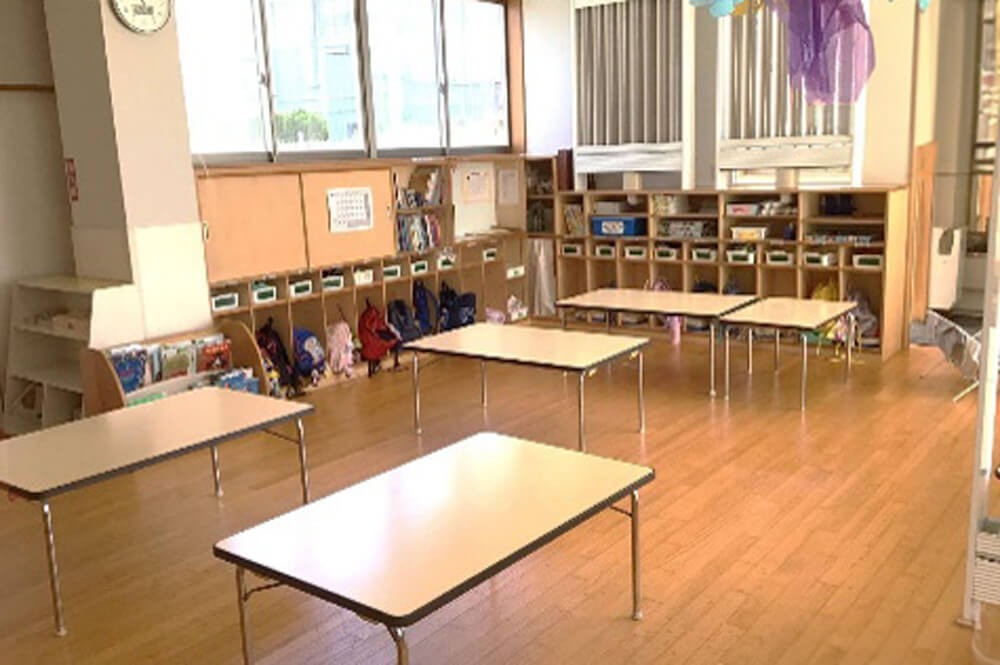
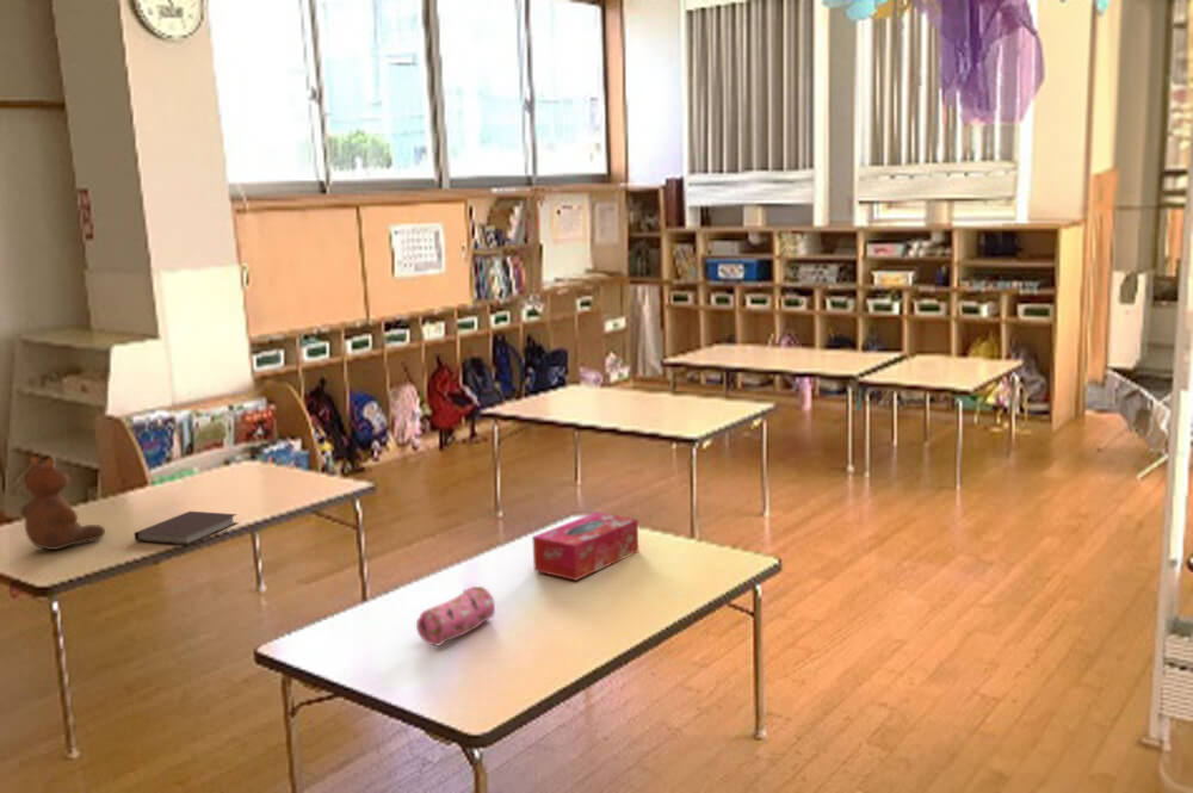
+ pencil case (456, 615)
+ tissue box (586, 544)
+ teddy bear (60, 498)
+ notebook (187, 527)
